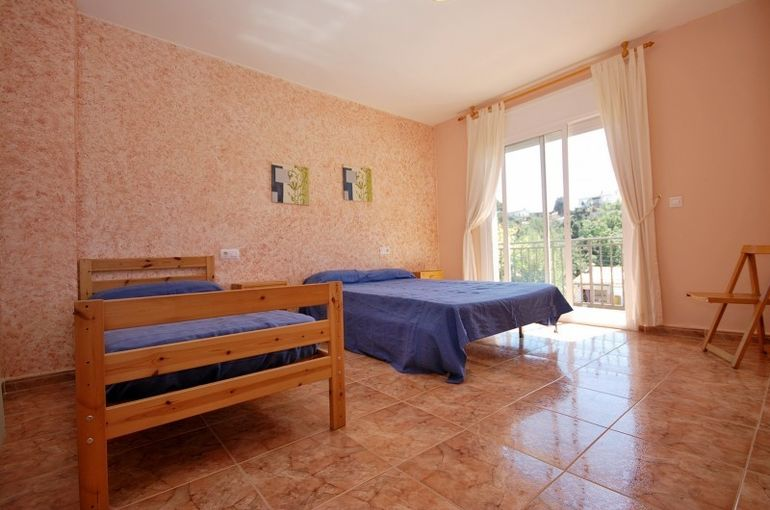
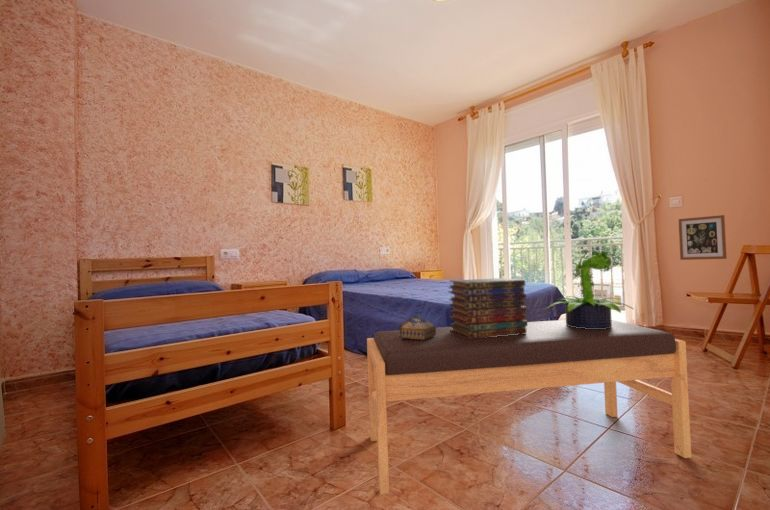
+ book stack (486, 305)
+ potted plant (586, 287)
+ decorative box (414, 325)
+ bench (515, 388)
+ wall art (701, 238)
